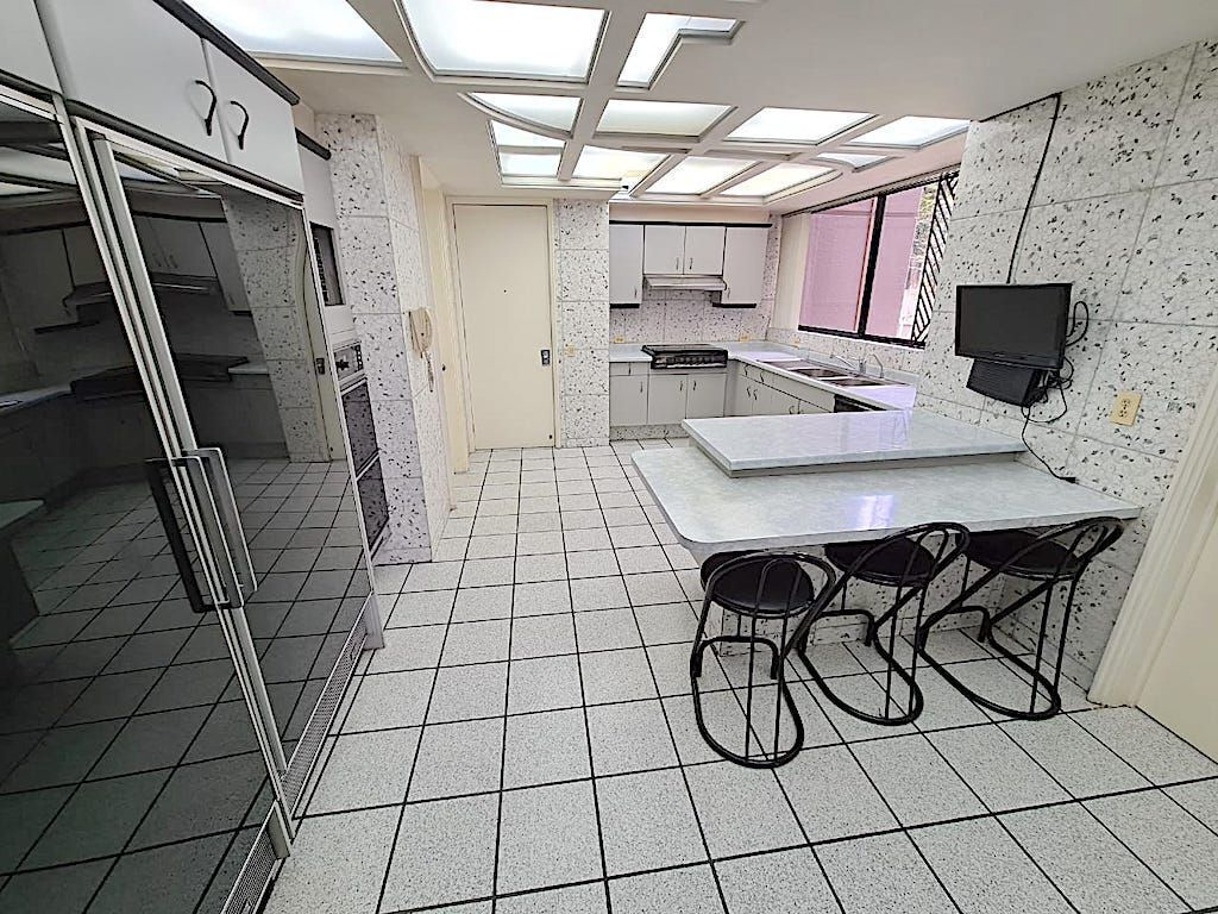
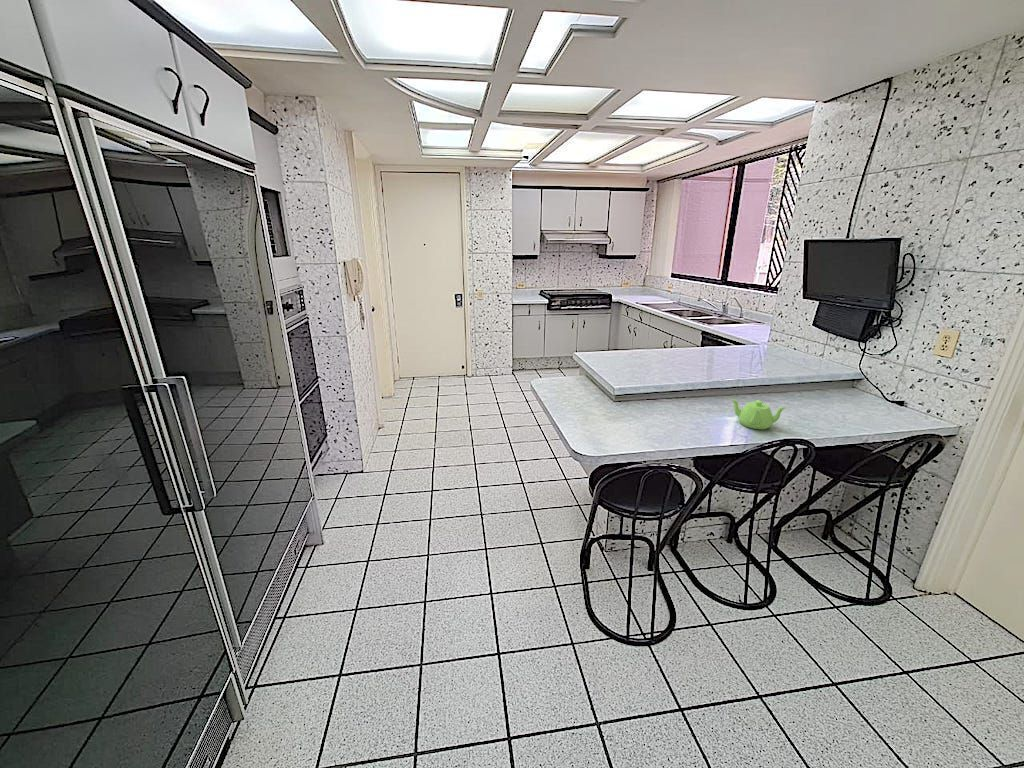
+ teapot (755, 413)
